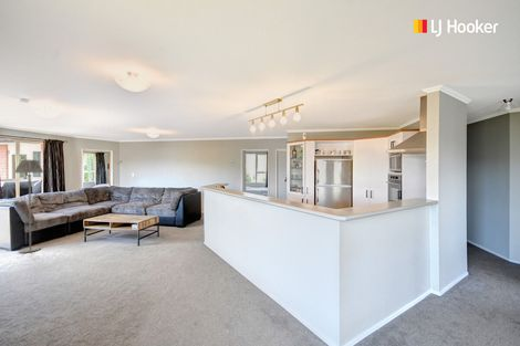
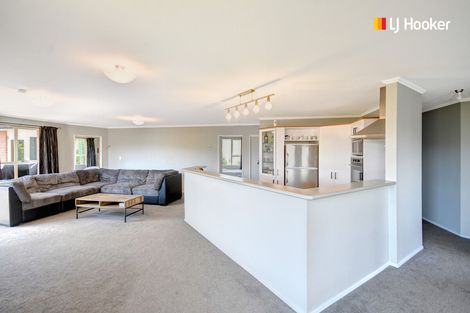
- floor lamp (29, 205)
